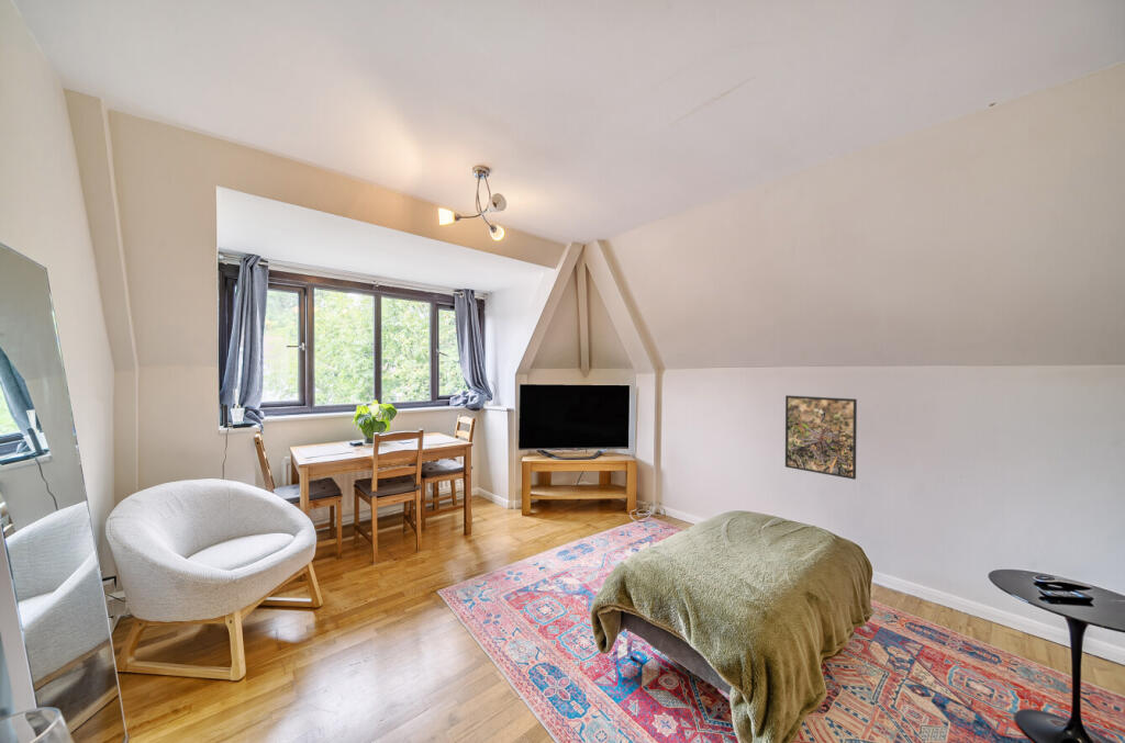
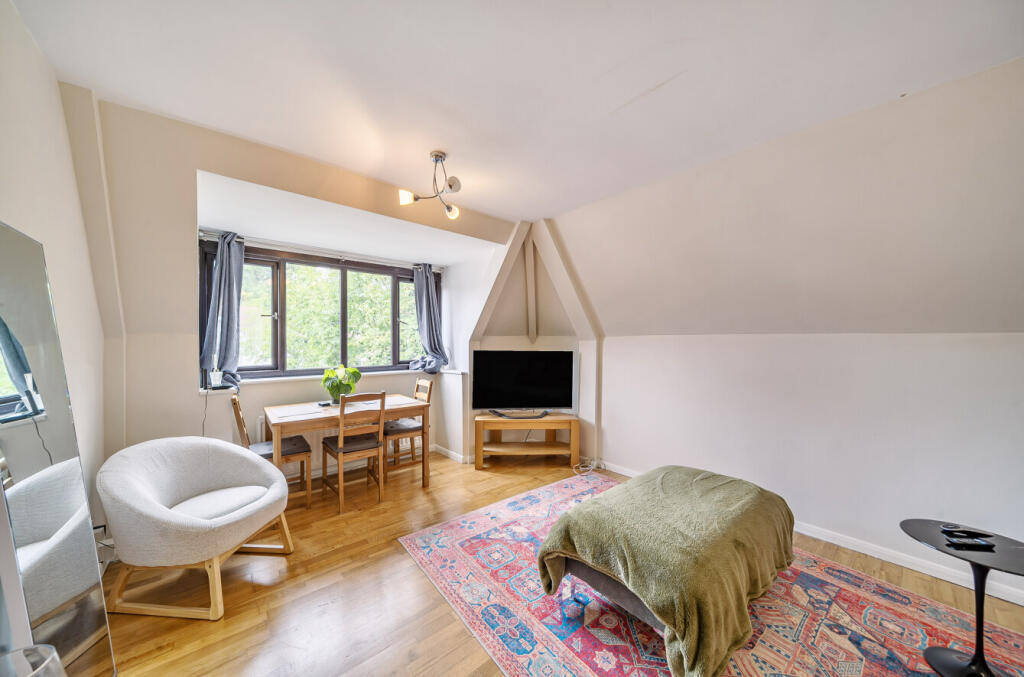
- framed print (818, 435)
